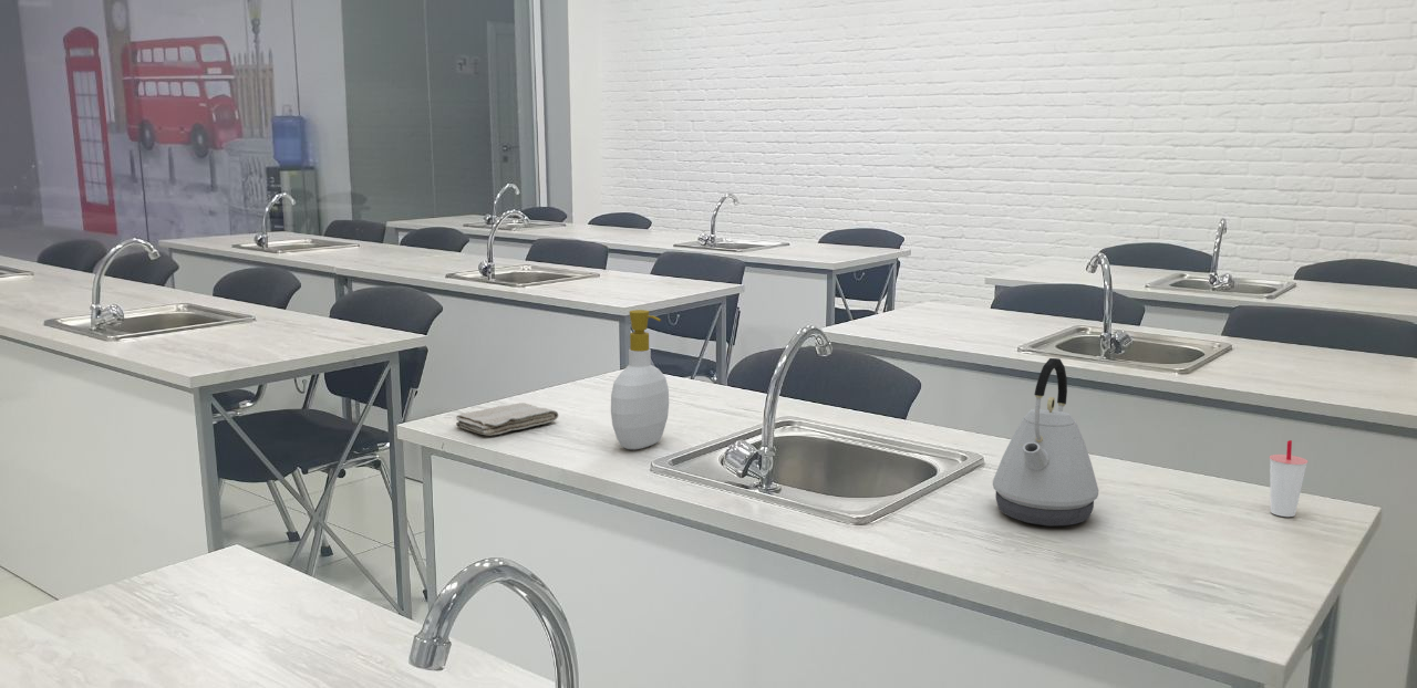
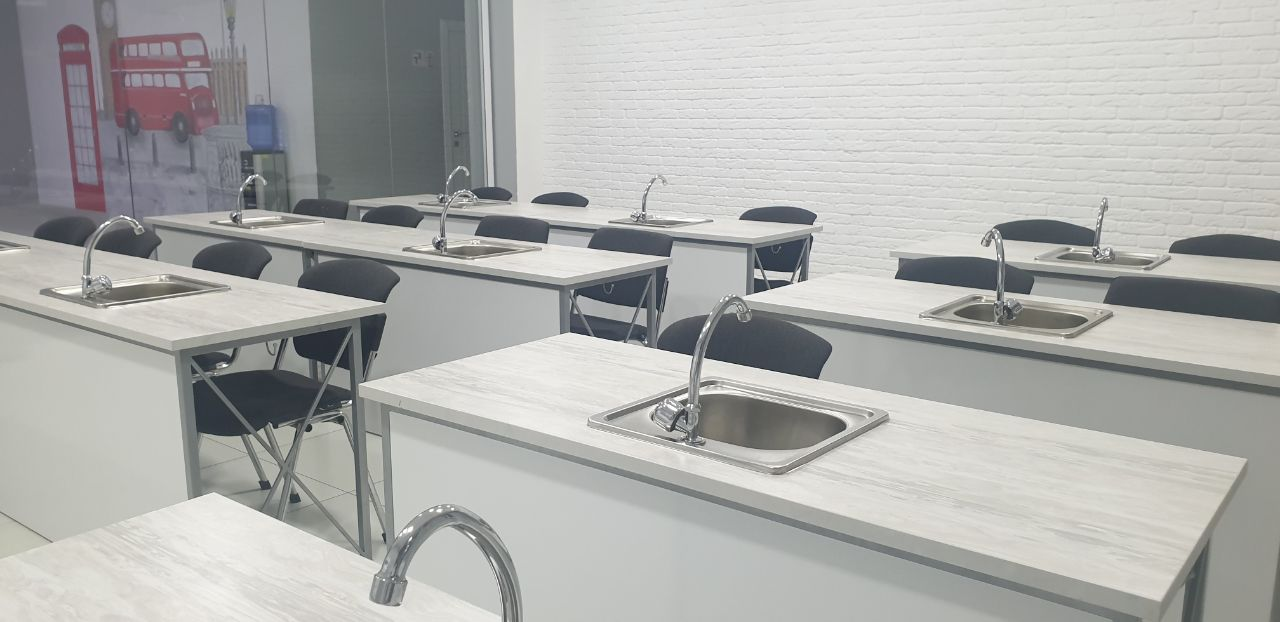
- cup (1286, 477)
- washcloth (506, 417)
- soap bottle (641, 378)
- kettle (1046, 437)
